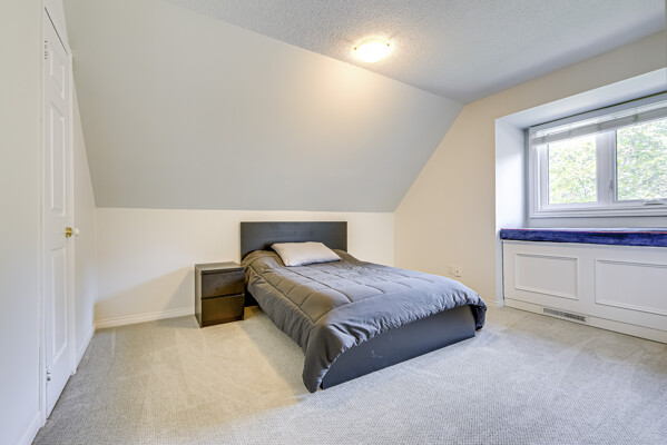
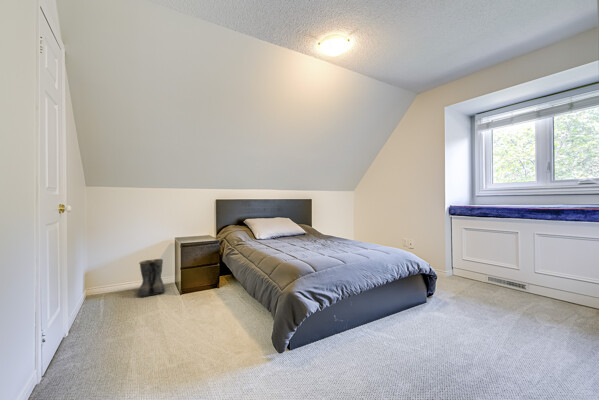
+ boots (151, 276)
